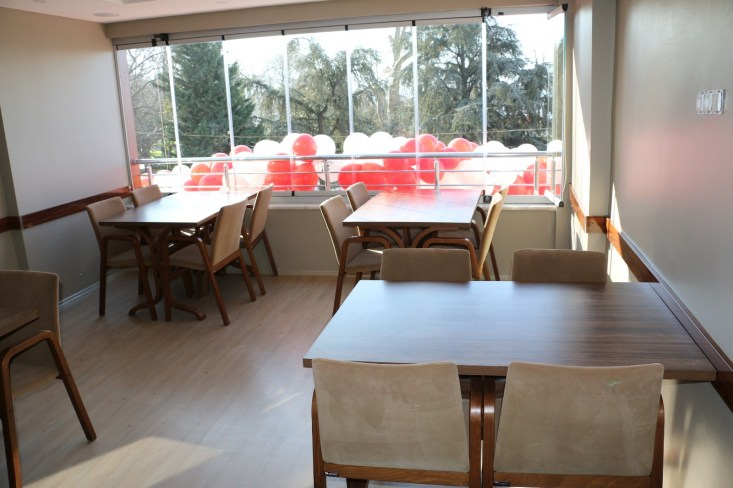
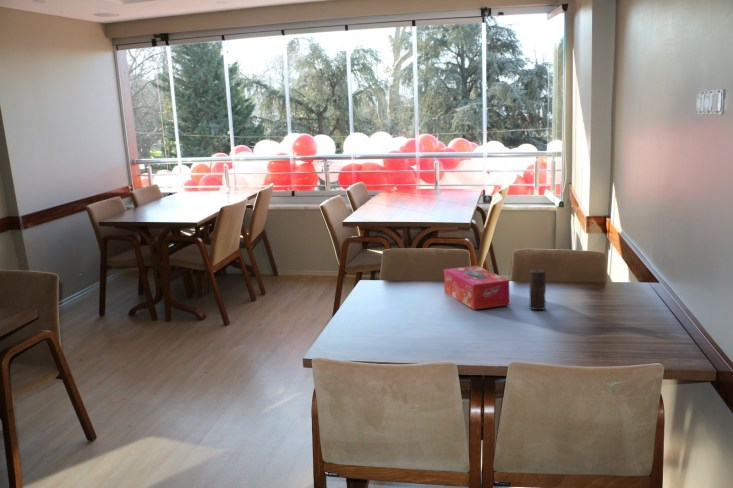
+ candle (537, 289)
+ tissue box (475, 286)
